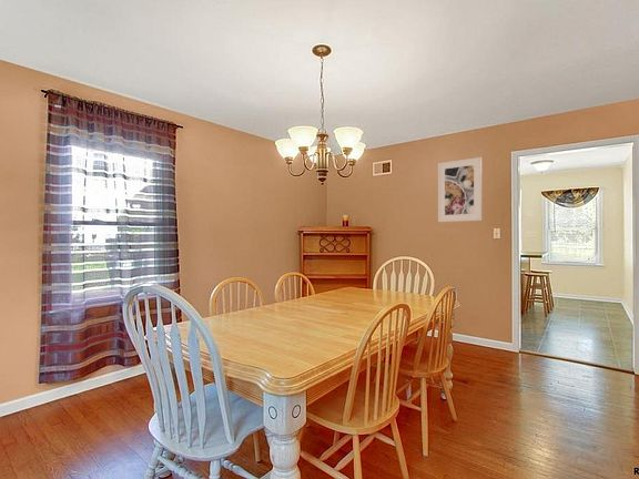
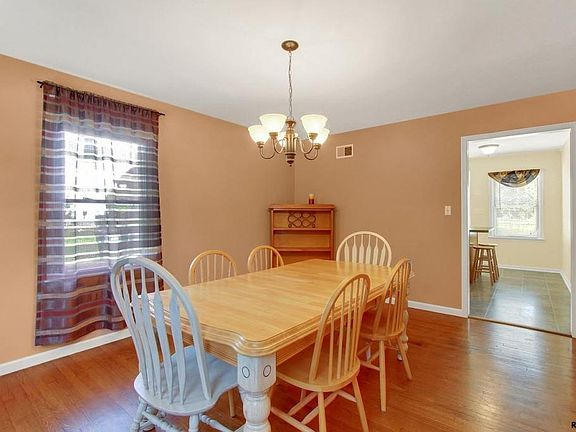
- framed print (458, 191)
